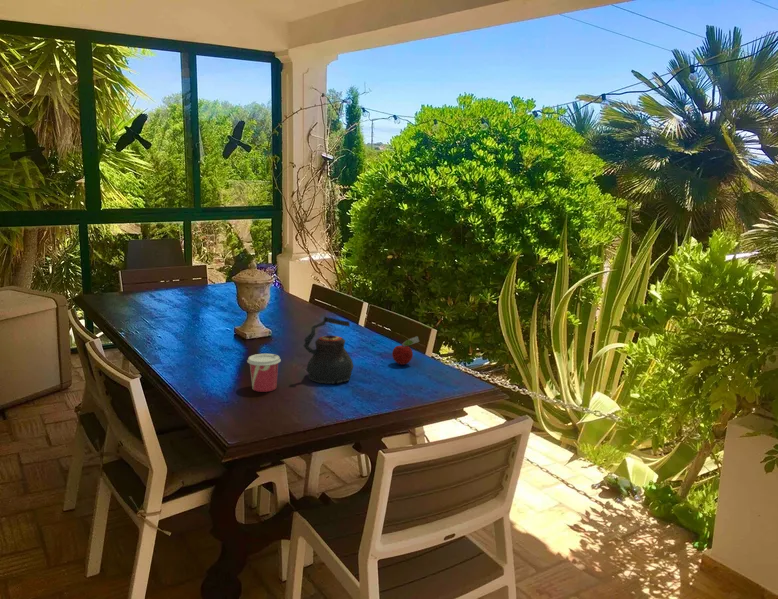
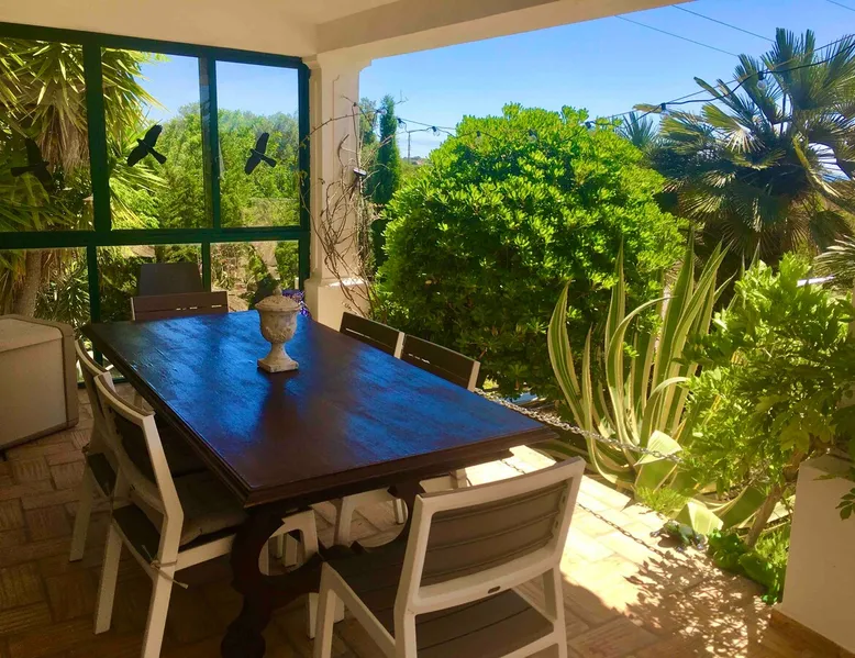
- fruit (404, 349)
- cup (264, 372)
- teapot (328, 347)
